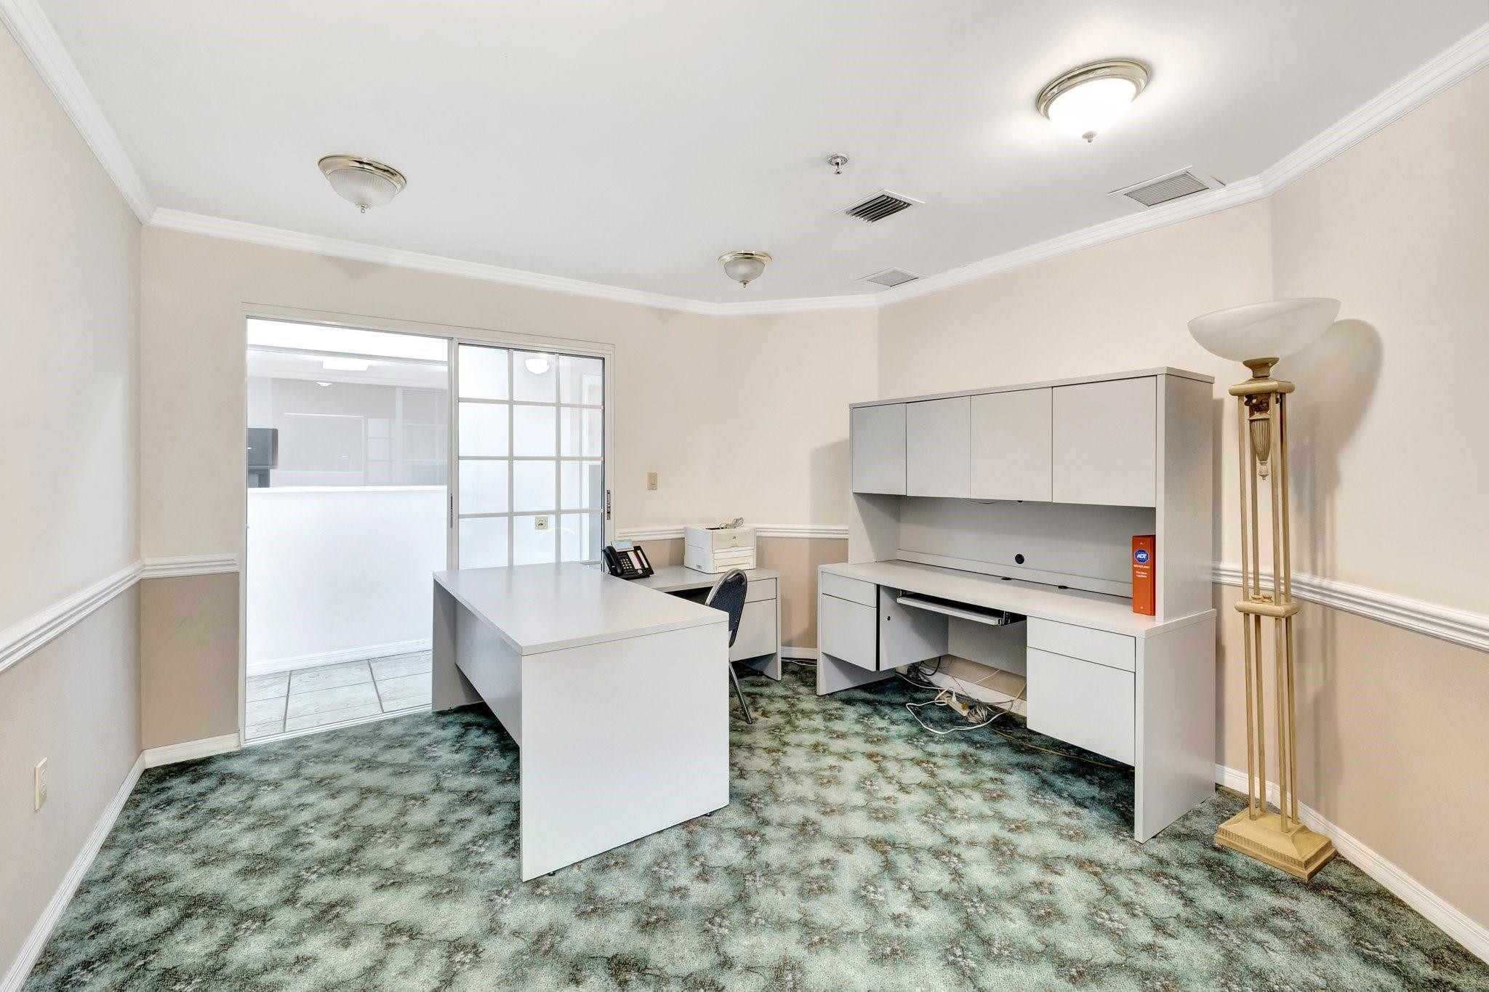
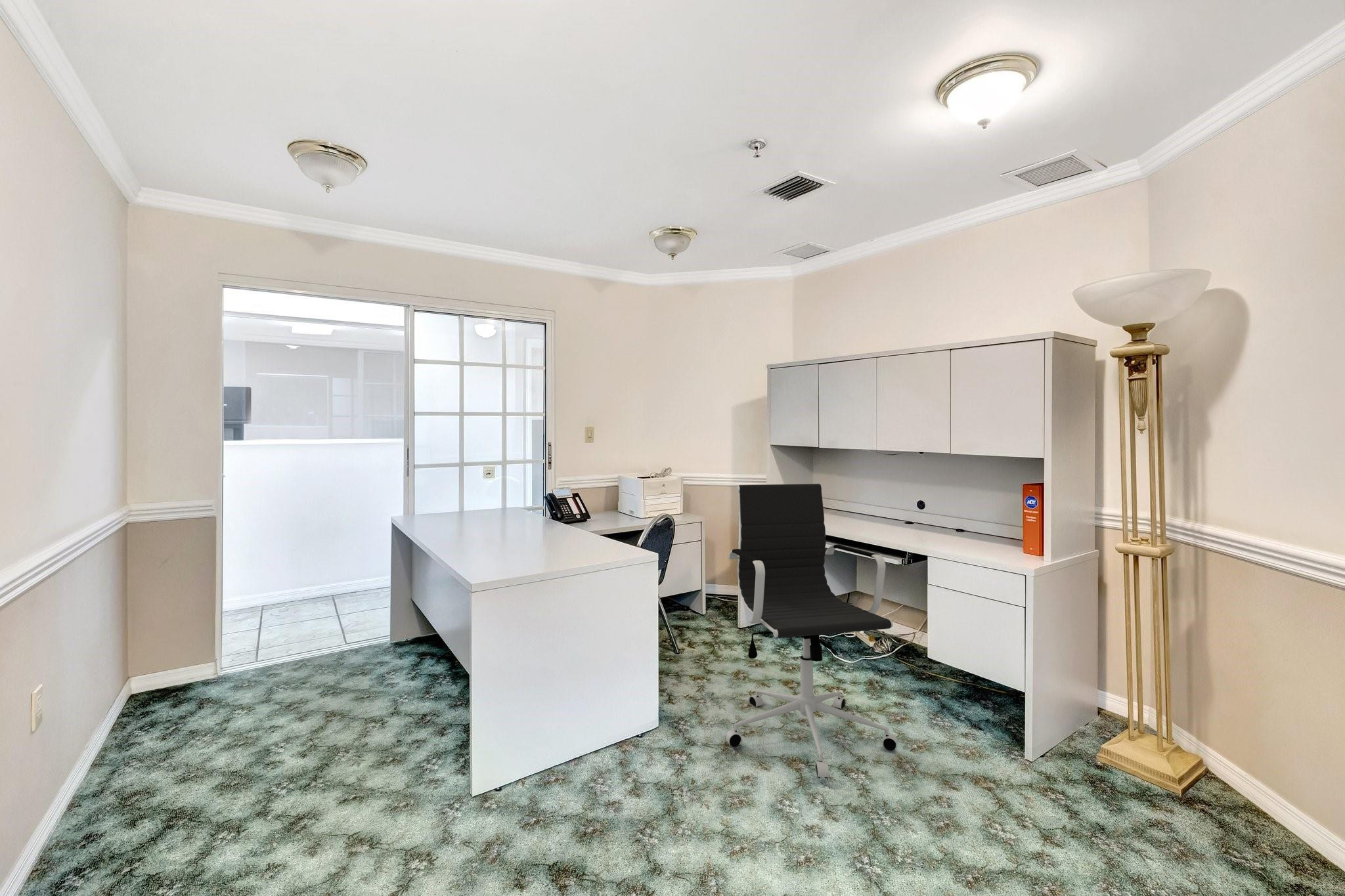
+ office chair (801, 611)
